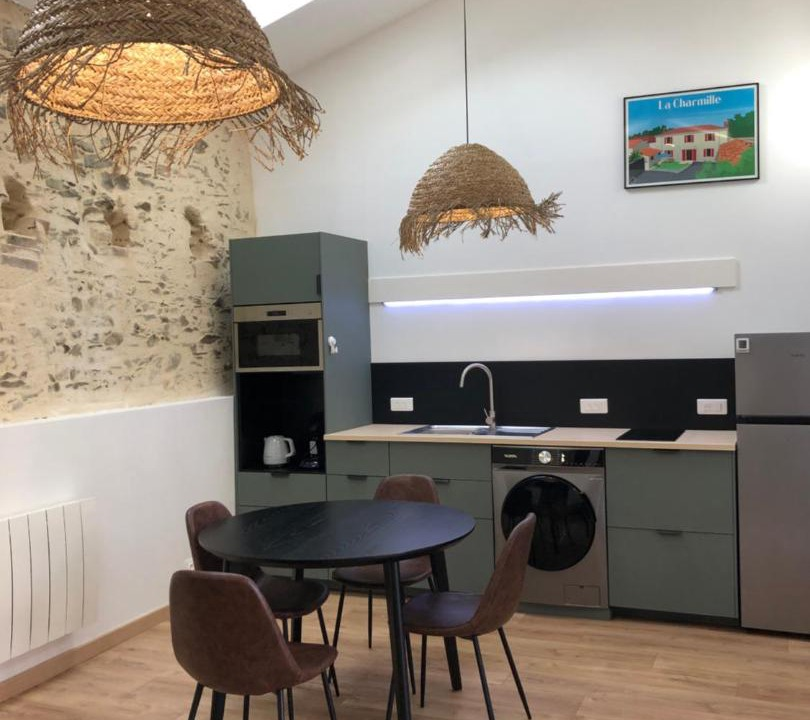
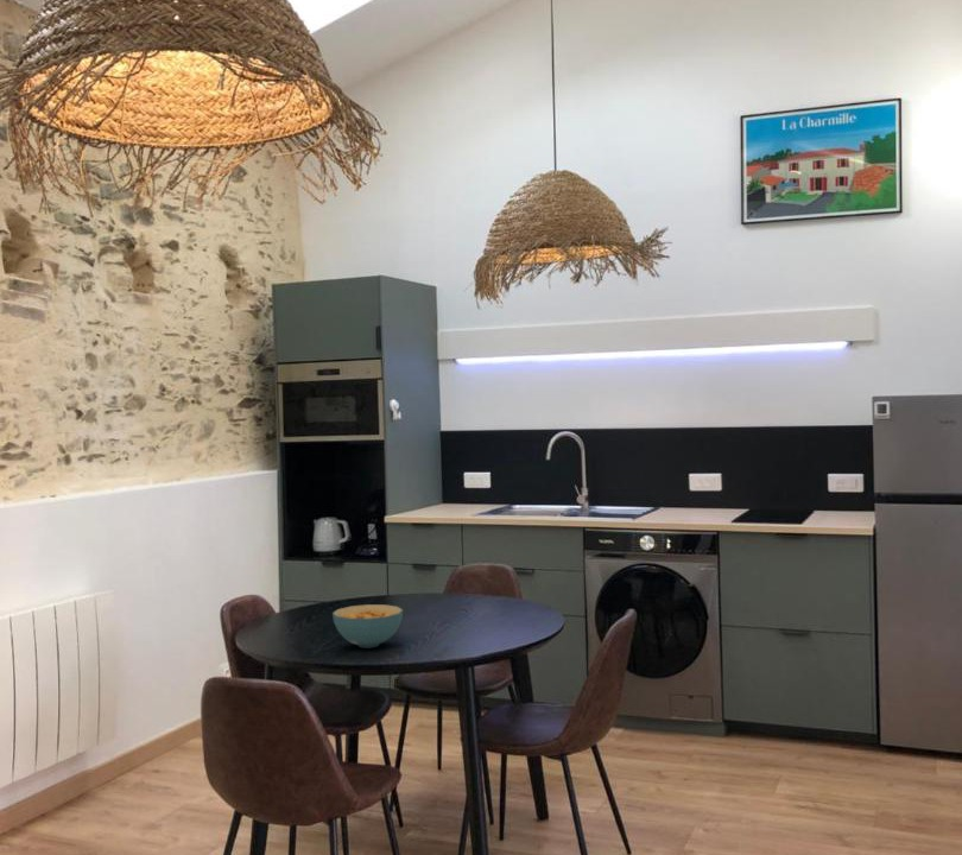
+ cereal bowl (368, 628)
